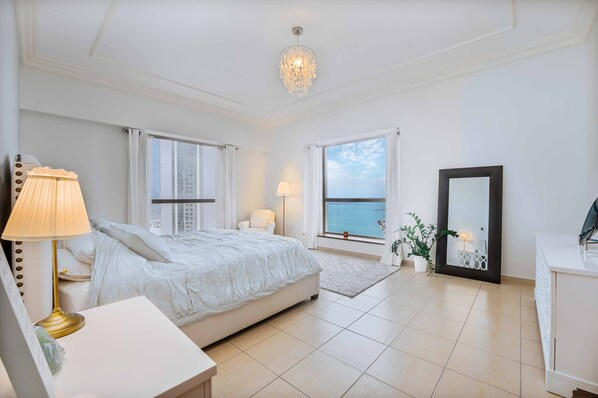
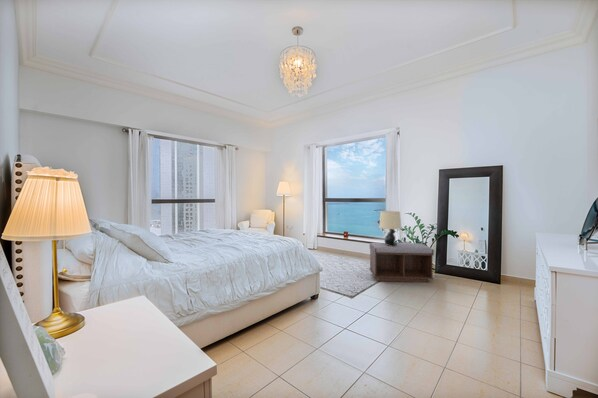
+ table lamp (390, 228)
+ bench (399, 261)
